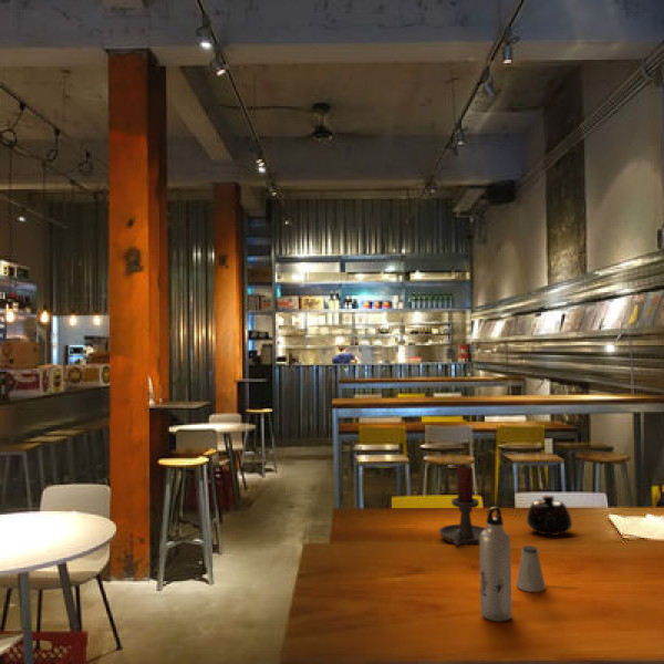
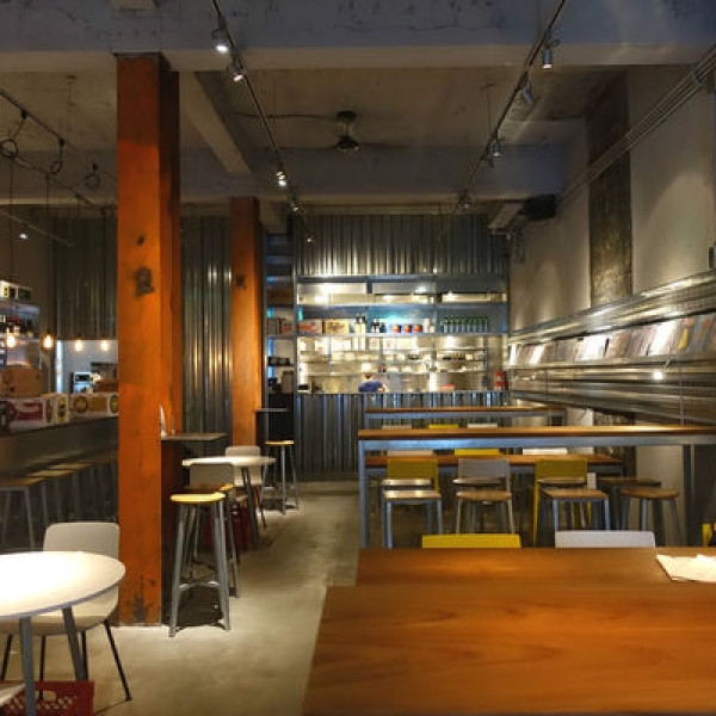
- teapot (549, 513)
- saltshaker (530, 567)
- water bottle (495, 561)
- candle holder (463, 502)
